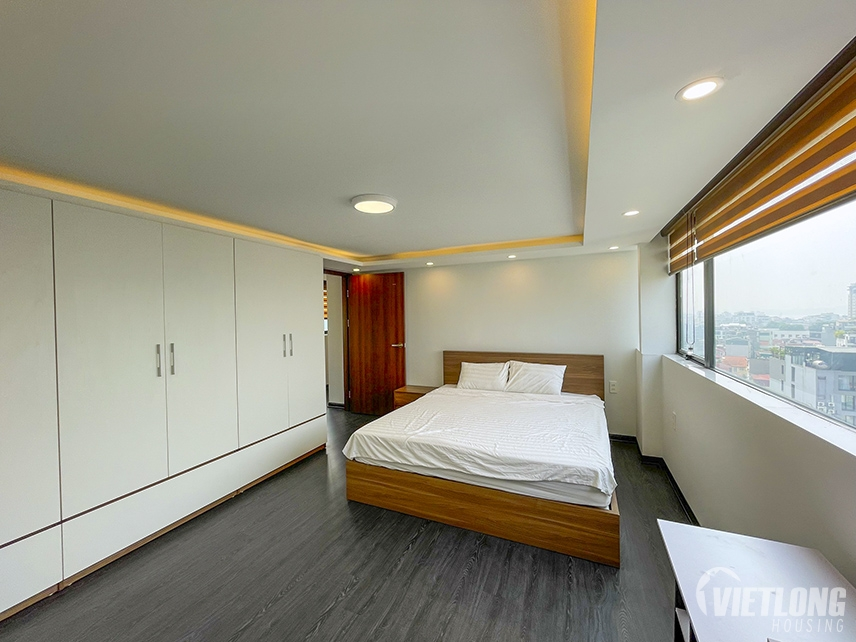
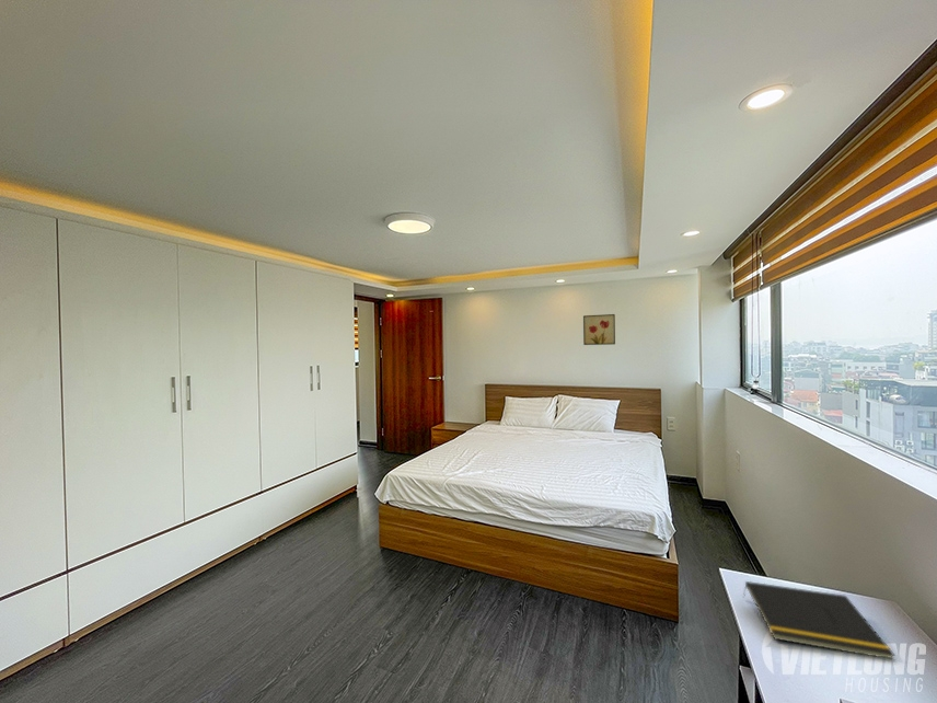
+ wall art (599, 330)
+ notepad (811, 615)
